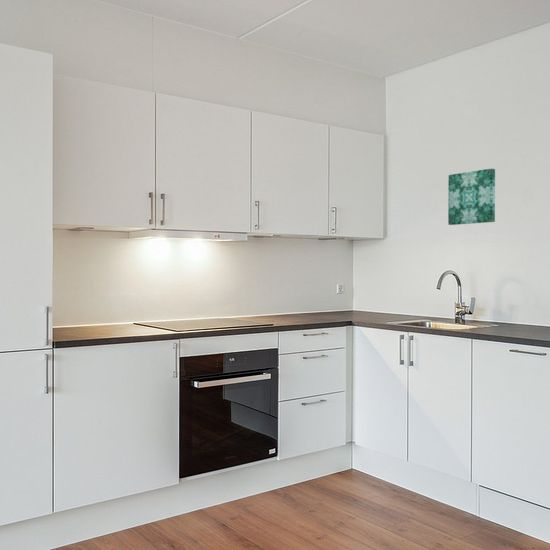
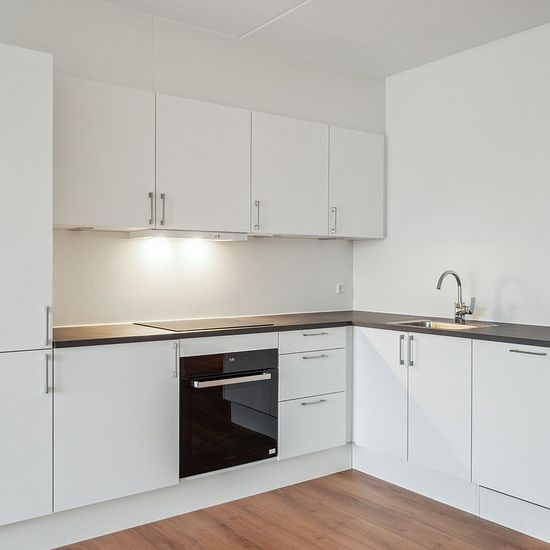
- wall art (471, 197)
